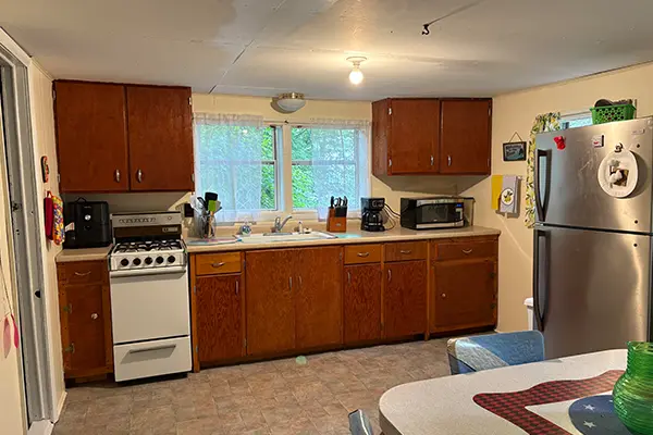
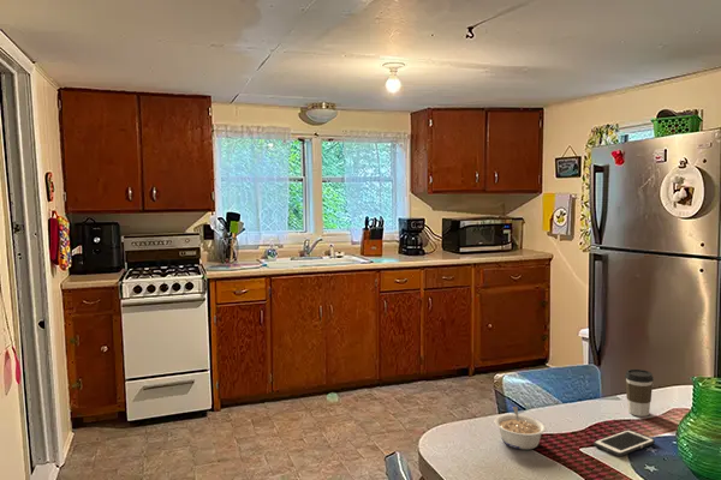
+ legume (518, 430)
+ cell phone (624, 442)
+ coffee cup (638, 392)
